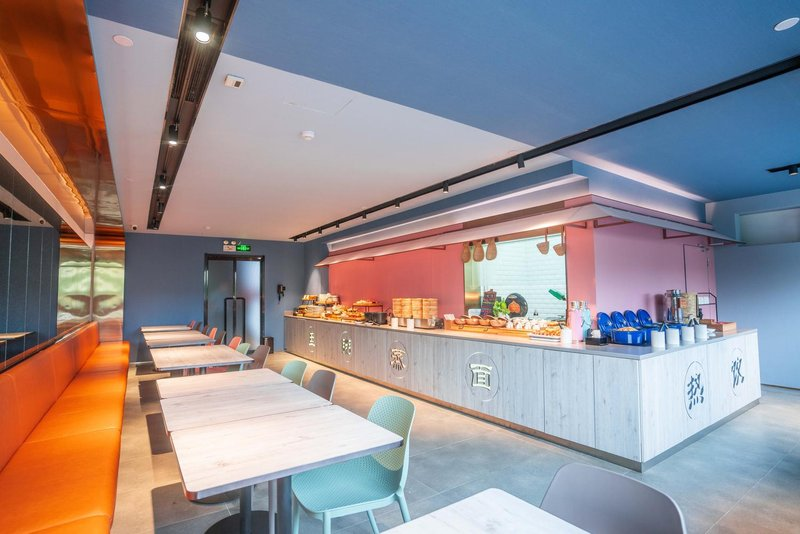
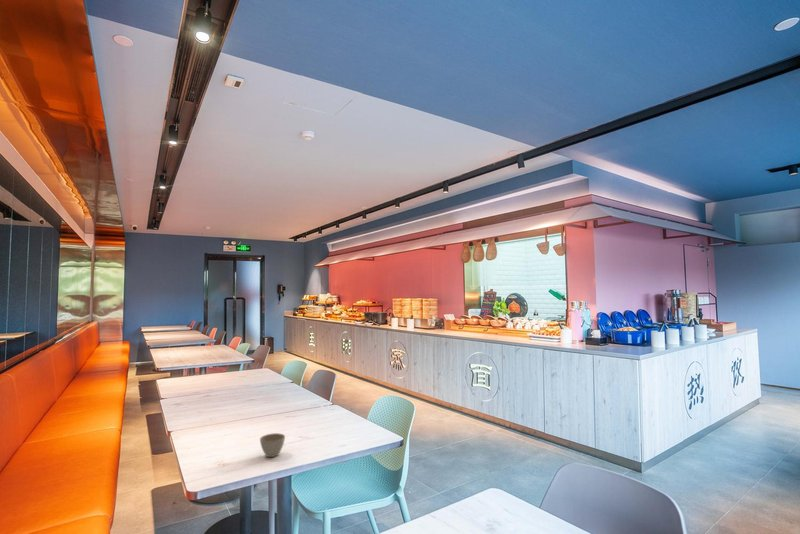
+ flower pot (272, 446)
